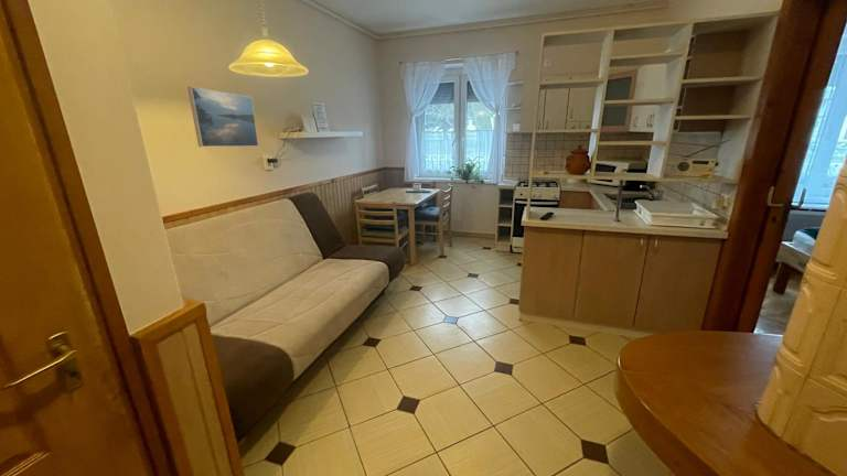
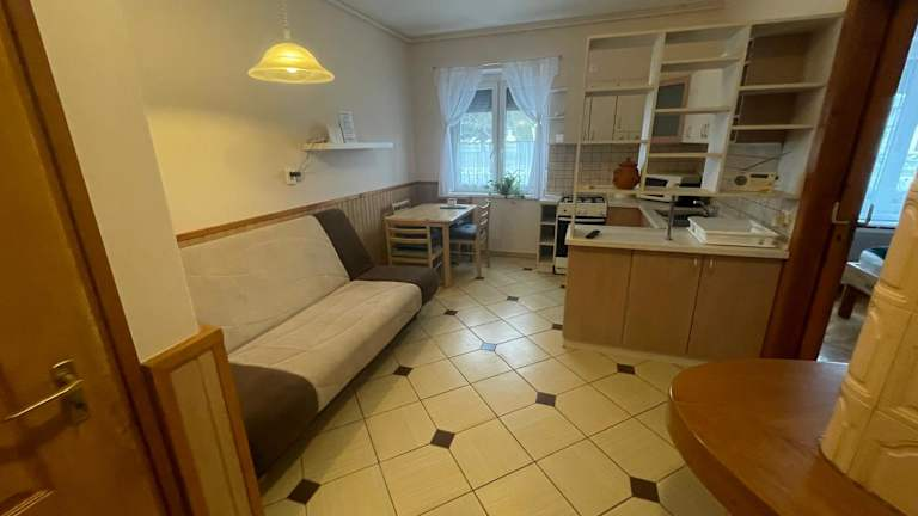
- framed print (227, 120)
